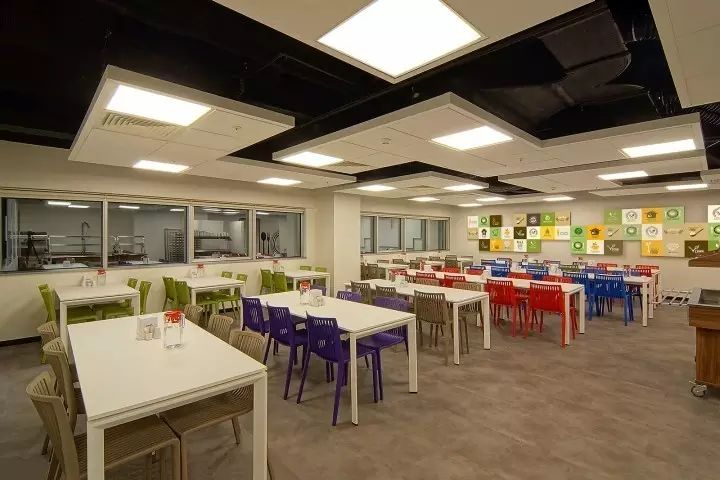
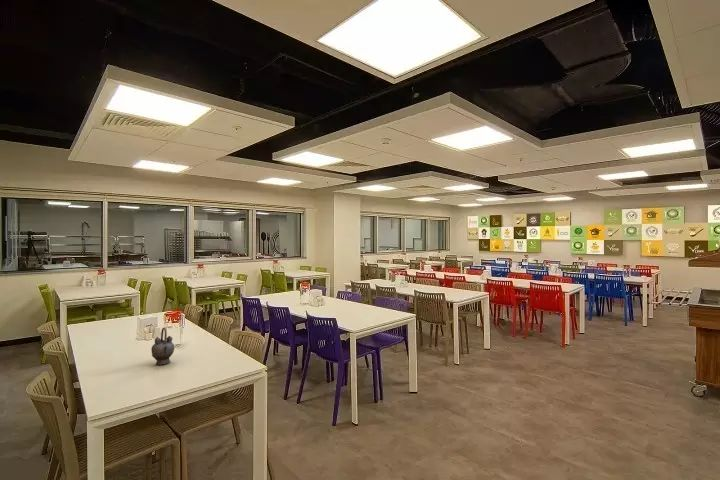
+ teapot (163, 345)
